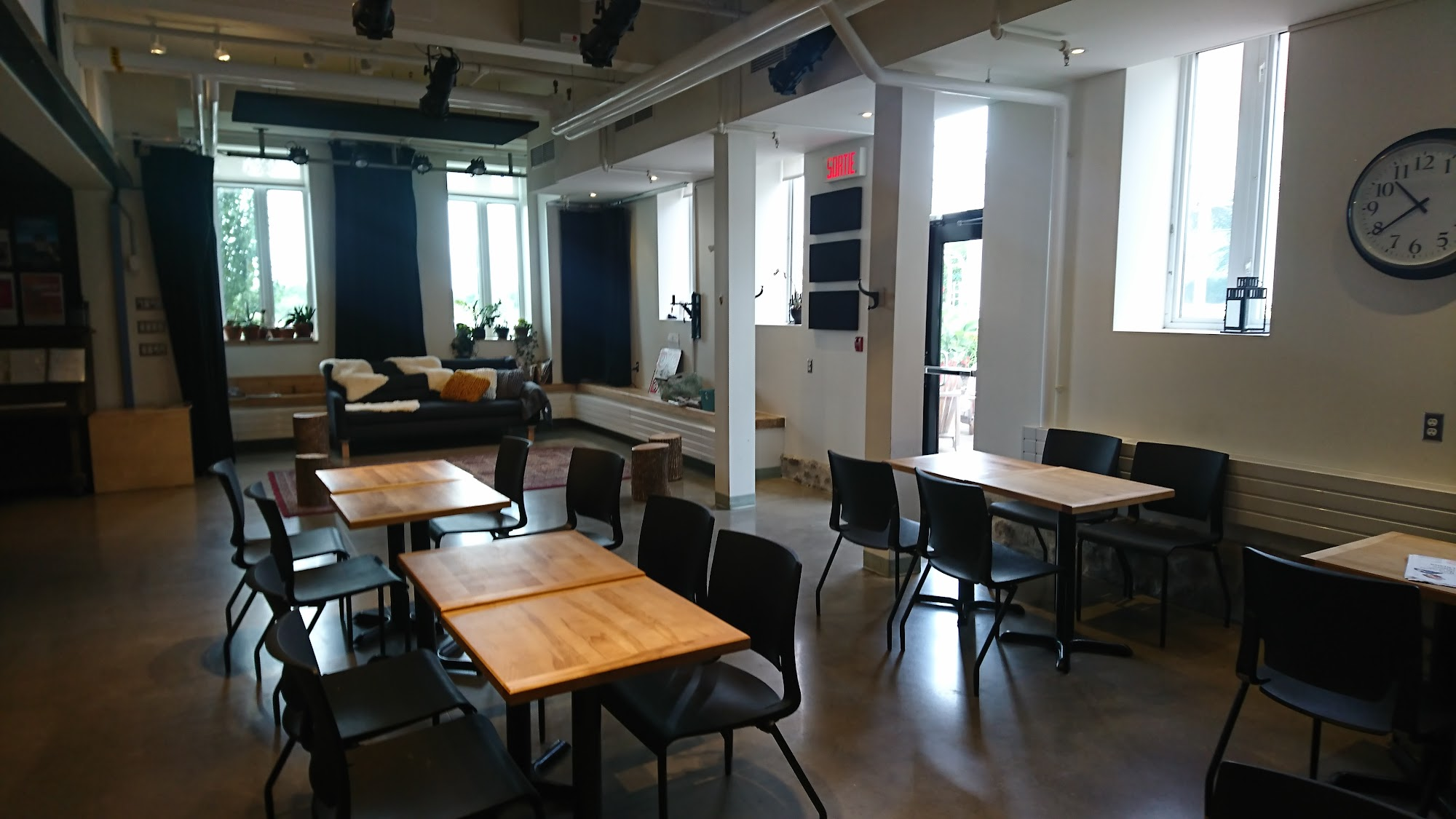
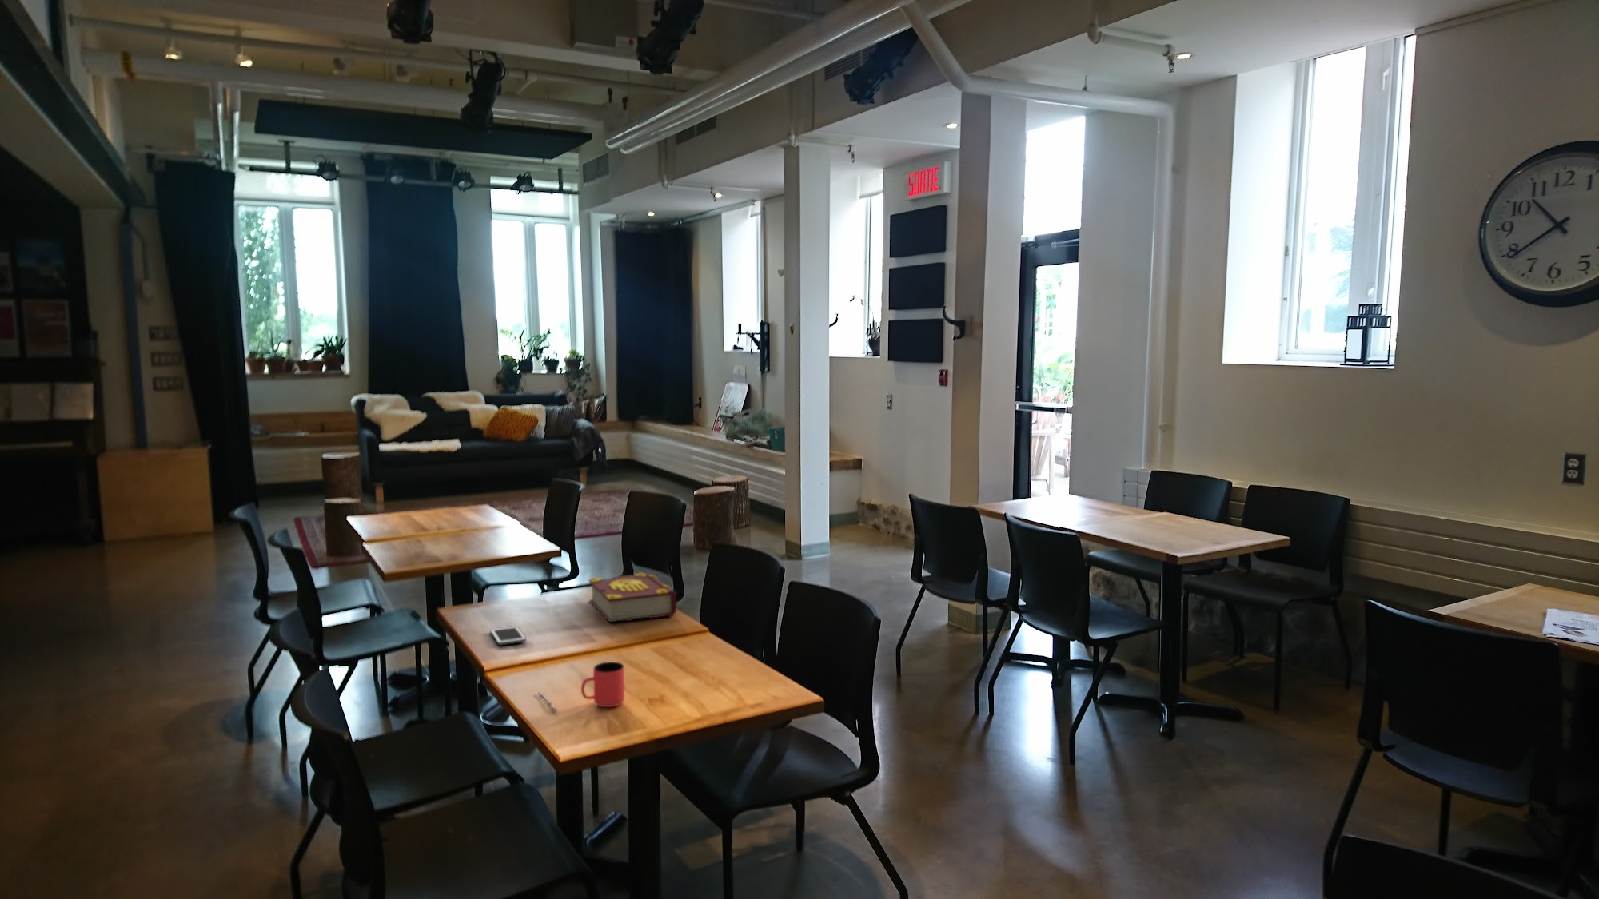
+ cell phone (507, 636)
+ book (631, 595)
+ pen (547, 700)
+ cup (602, 686)
